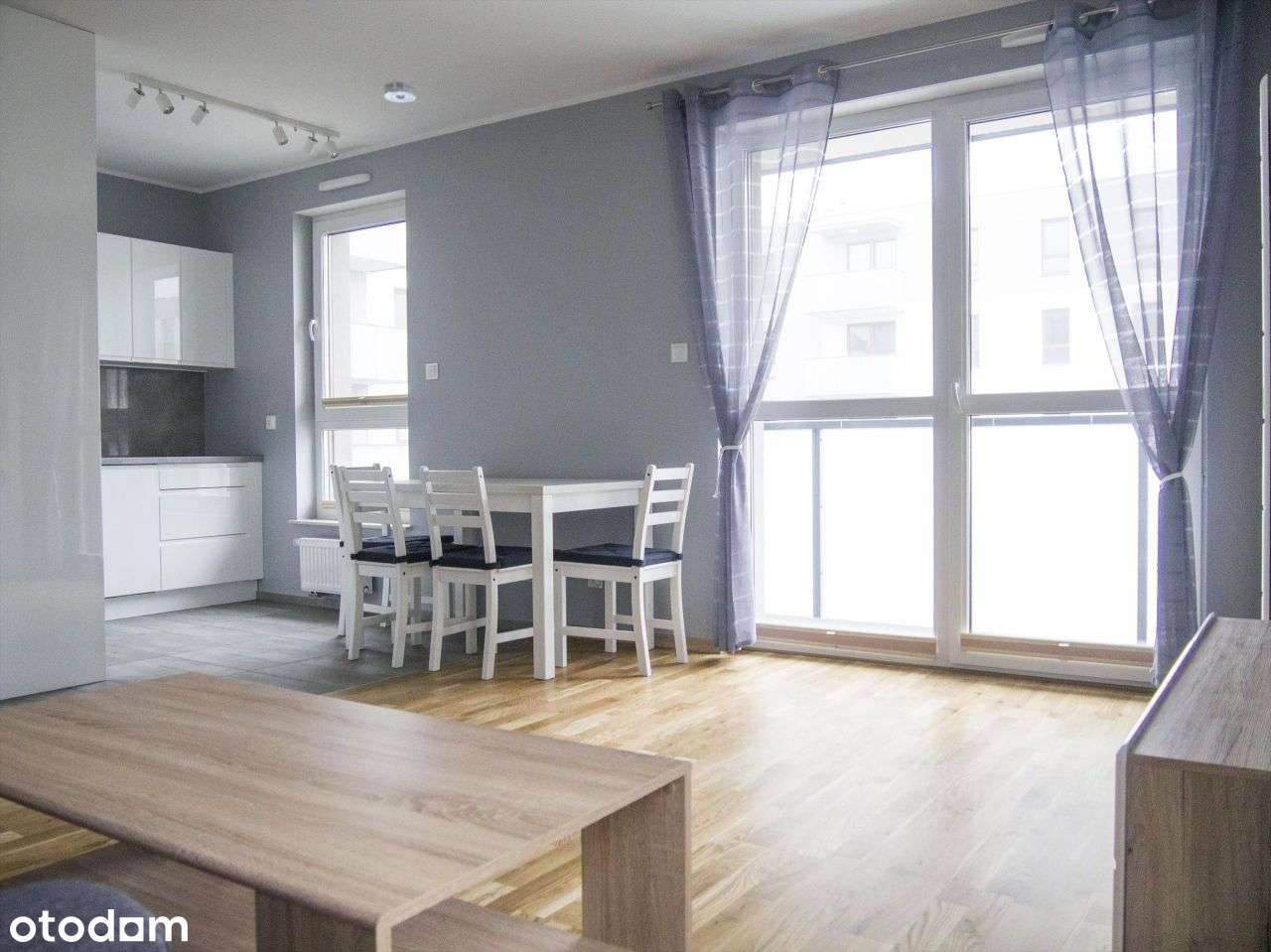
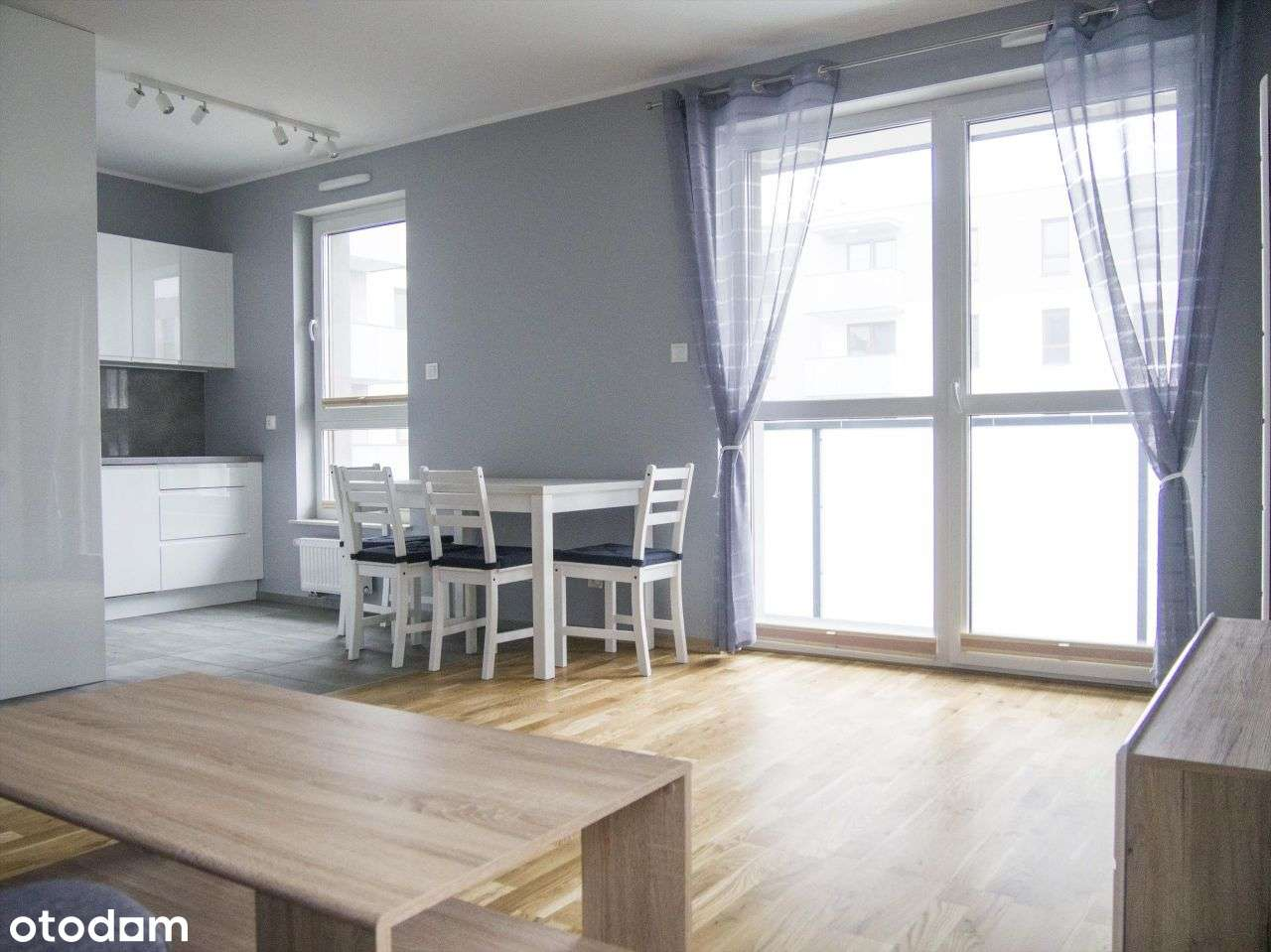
- smoke detector (399, 91)
